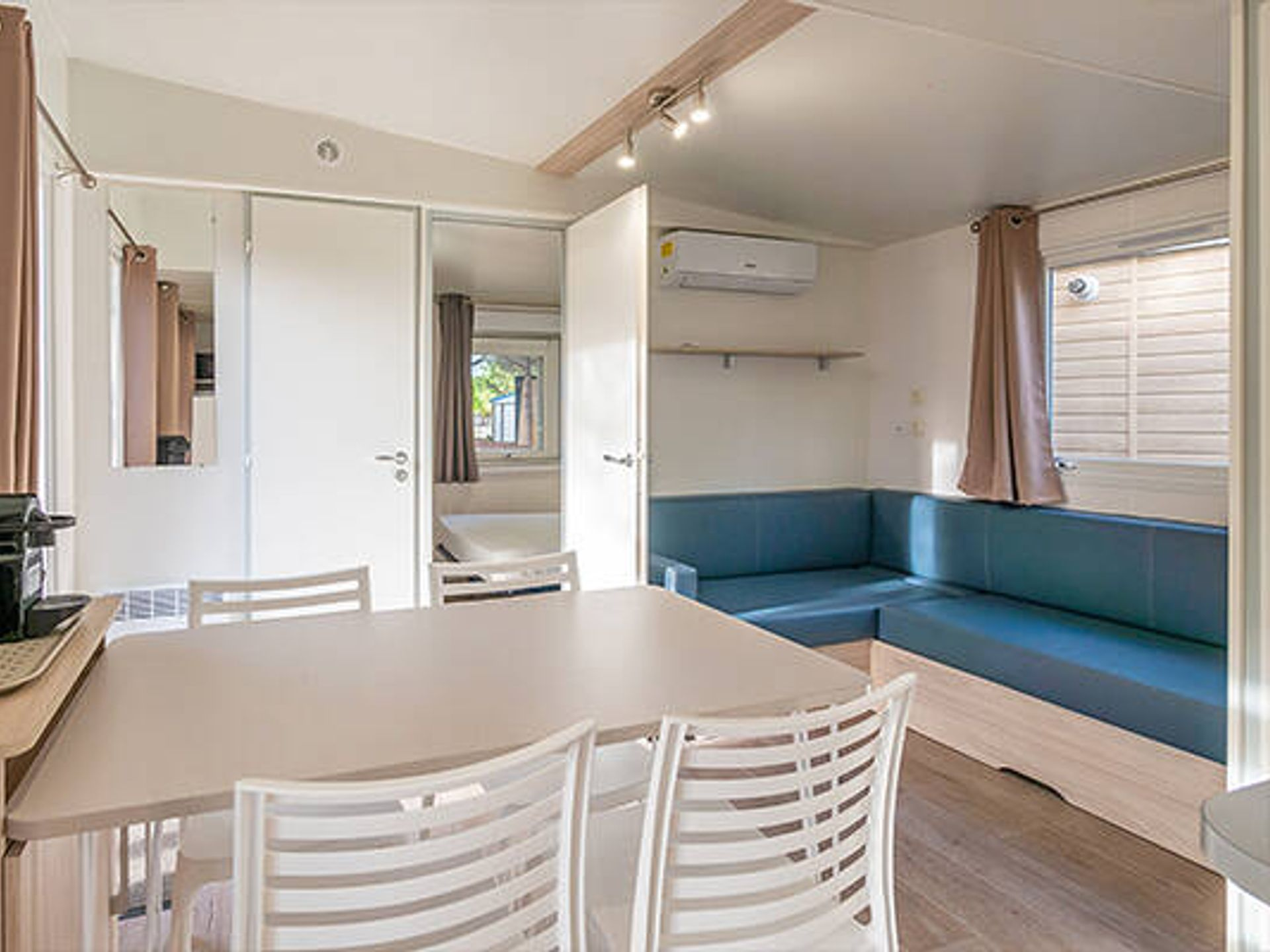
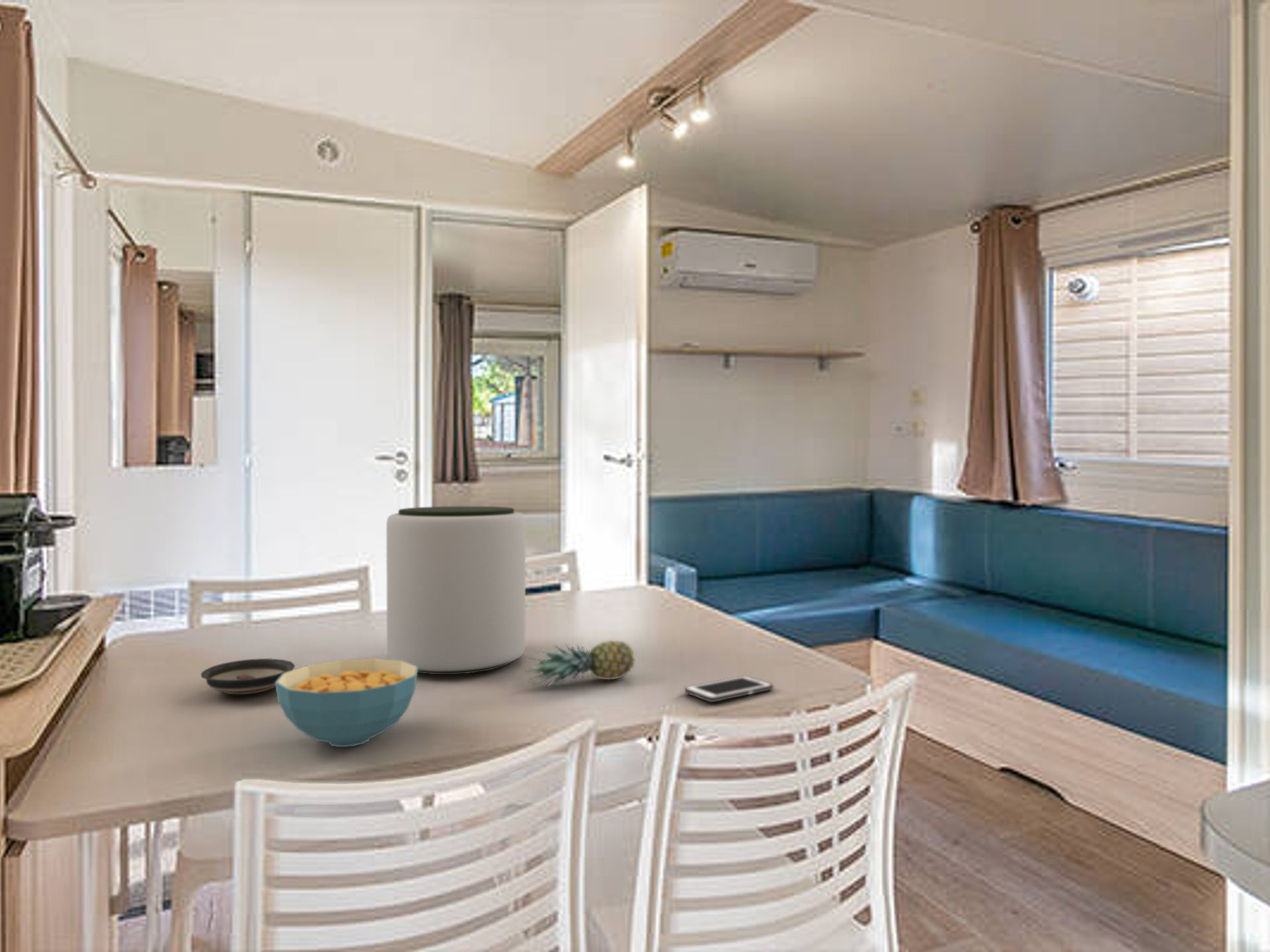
+ cereal bowl (349, 707)
+ cell phone (729, 688)
+ fruit (580, 662)
+ saucer (249, 679)
+ plant pot (457, 584)
